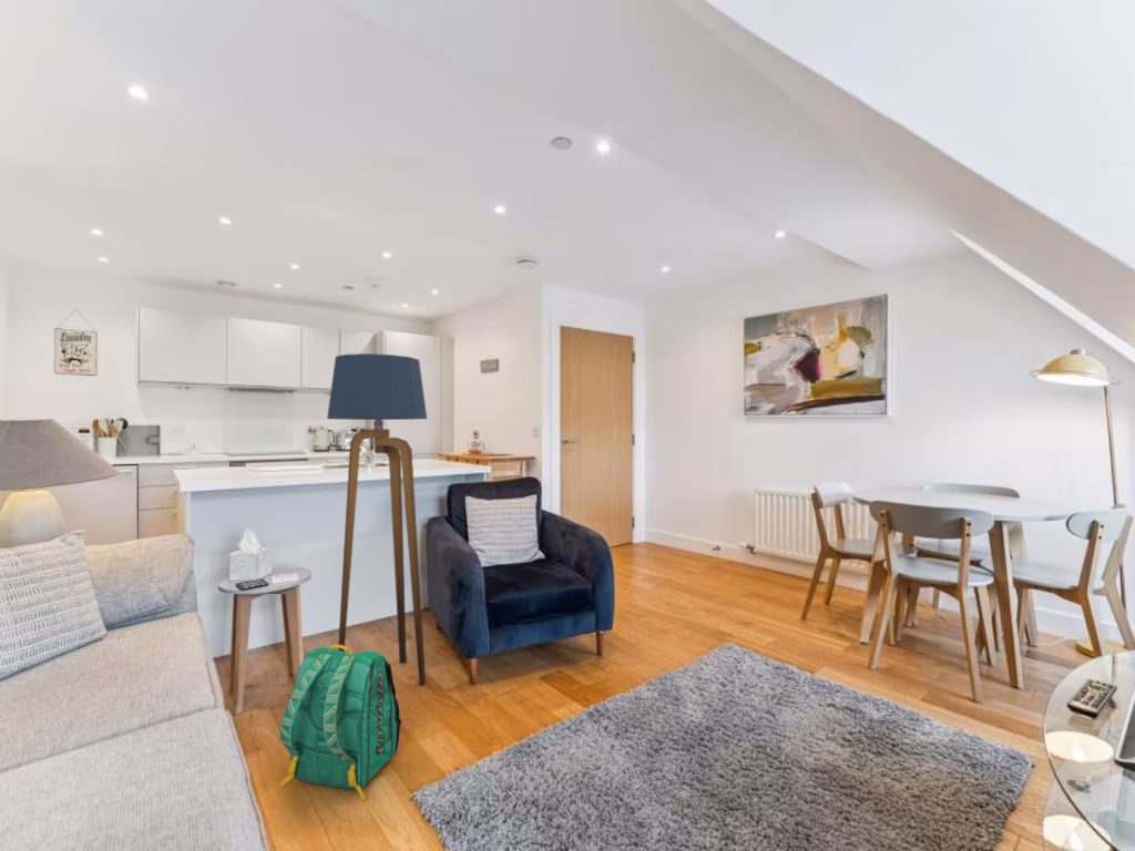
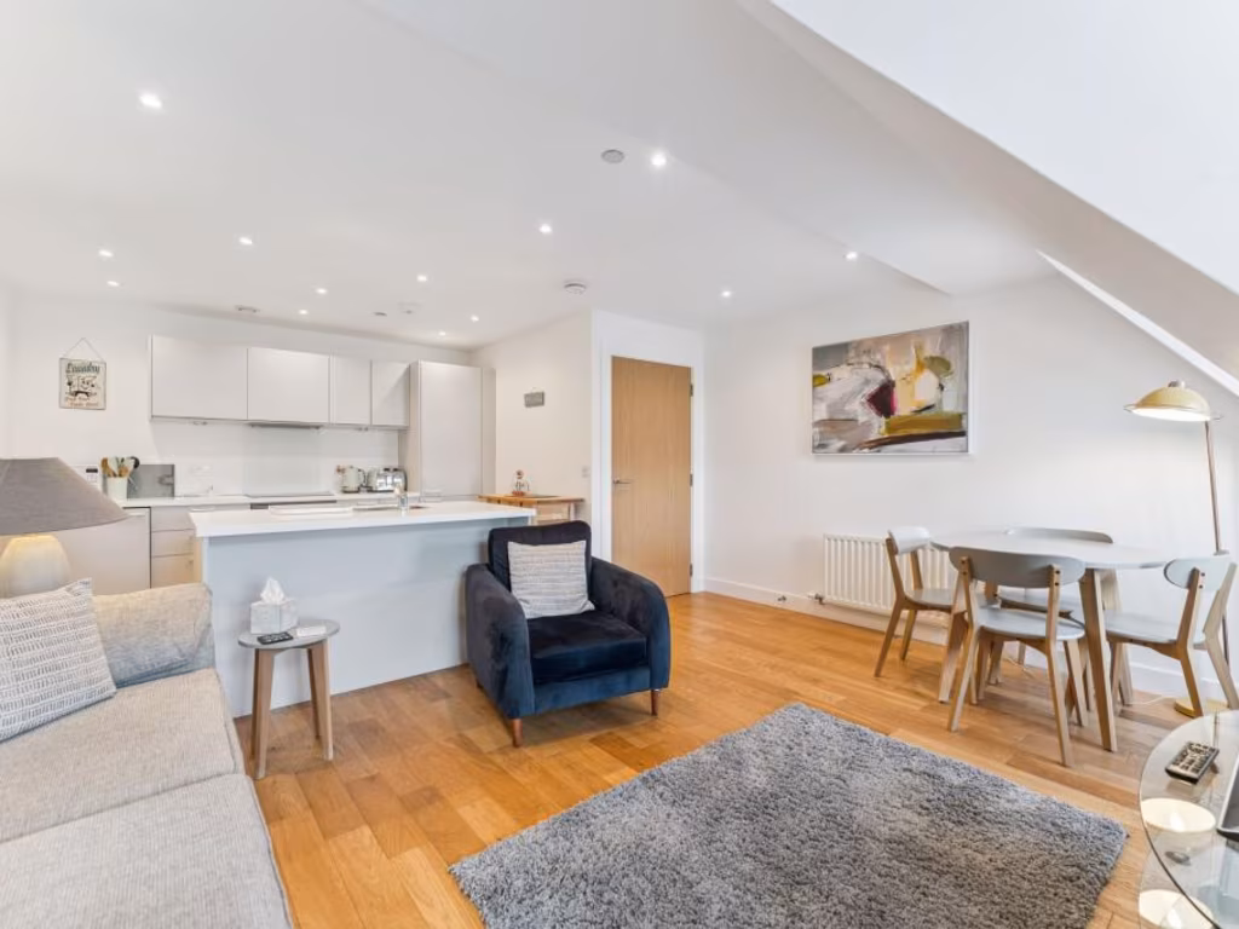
- backpack (344, 706)
- floor lamp (392, 520)
